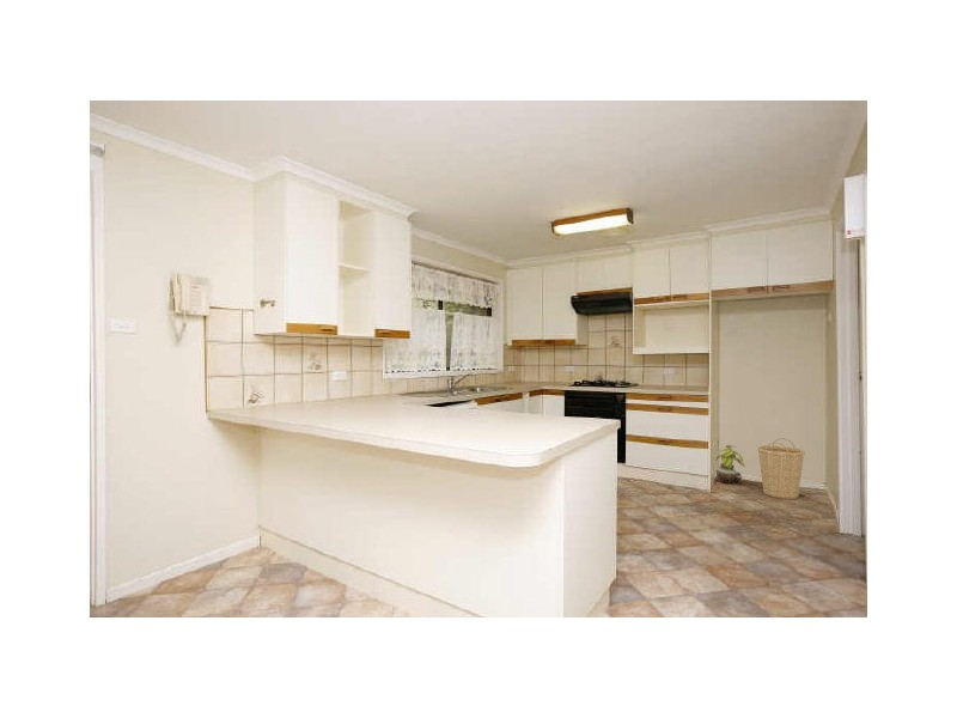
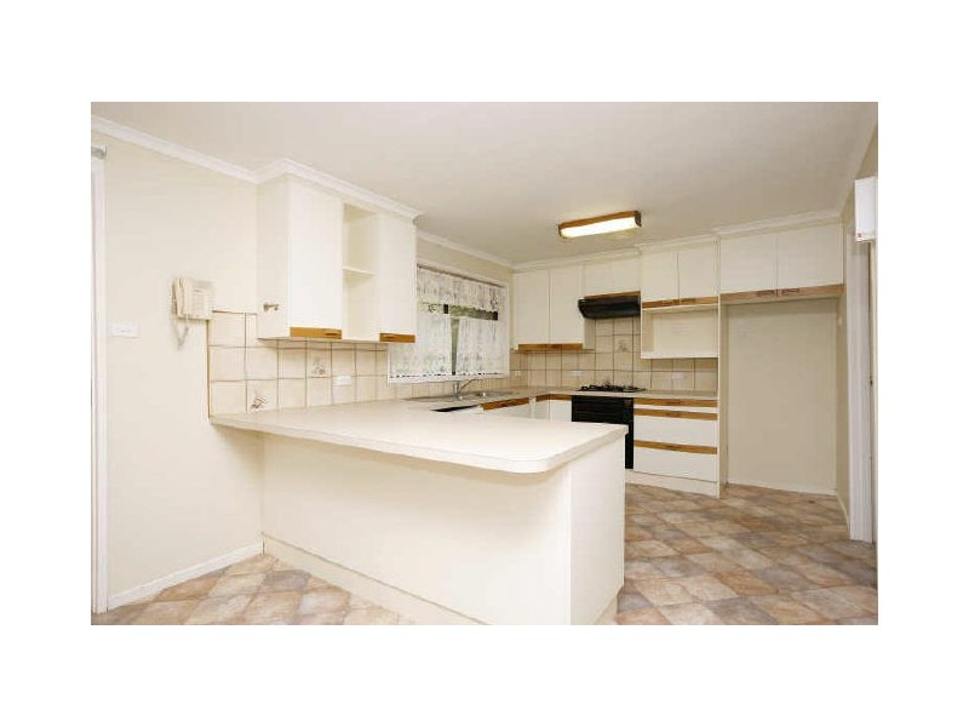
- potted plant (730, 463)
- basket (780, 467)
